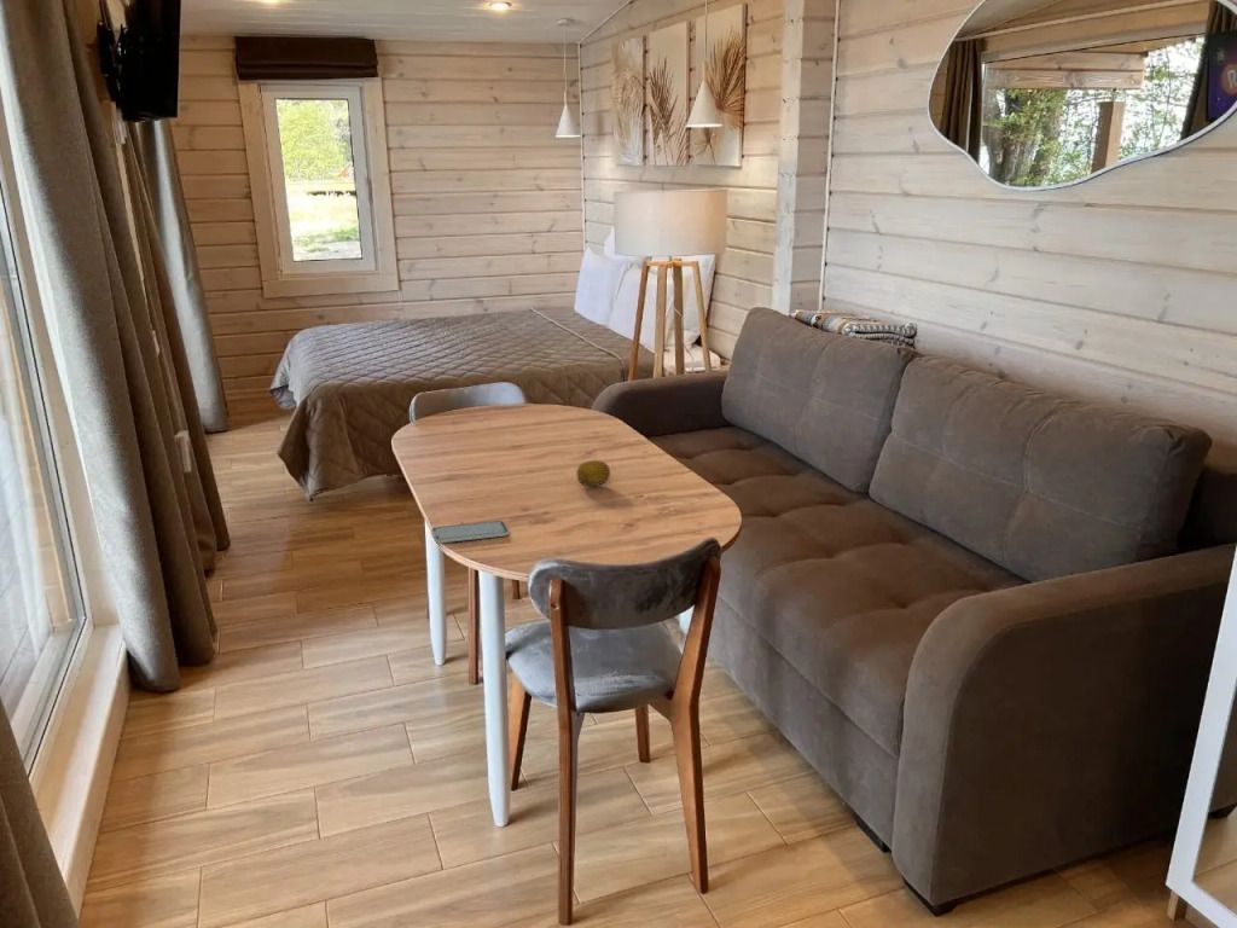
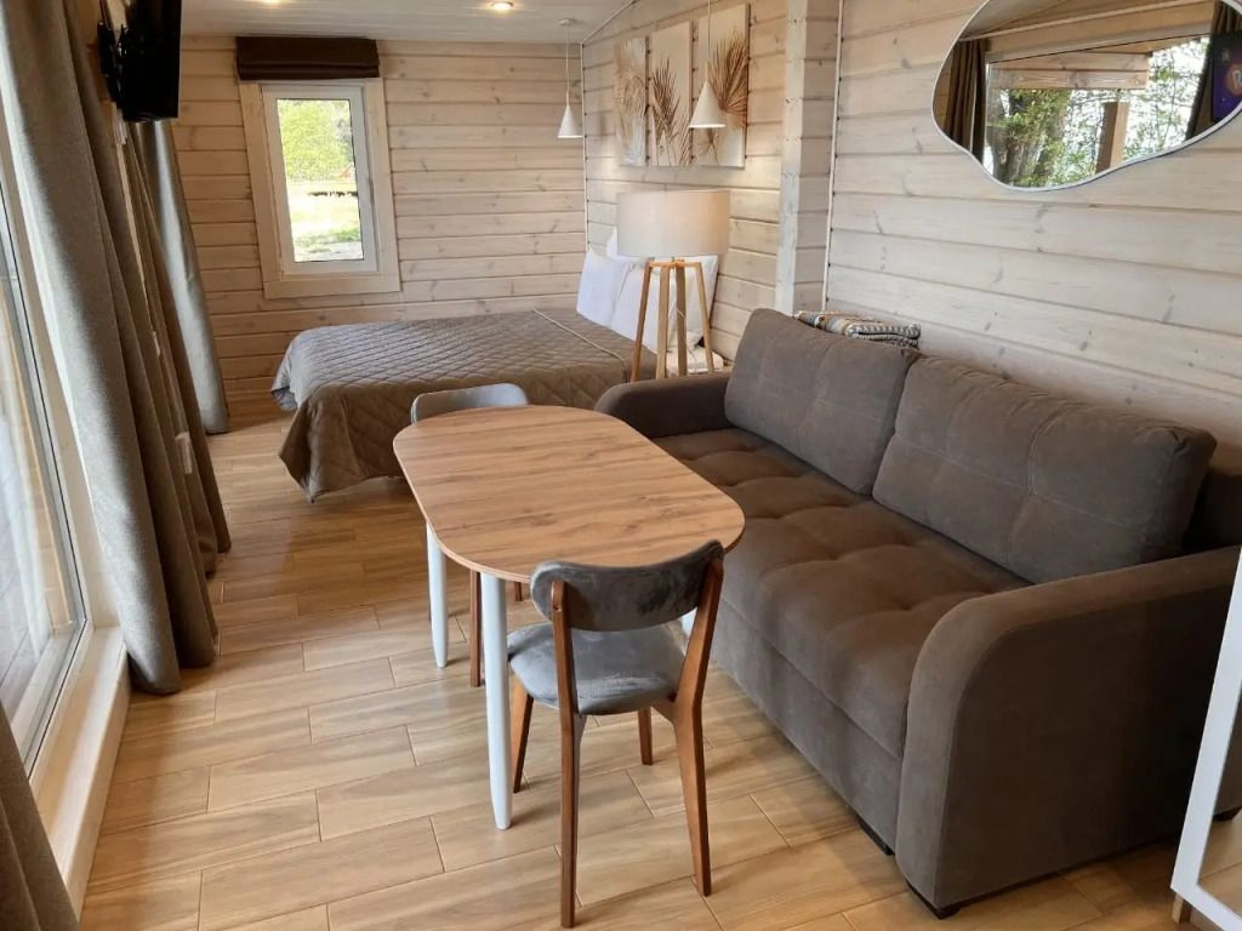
- fruit (593, 472)
- smartphone (470, 530)
